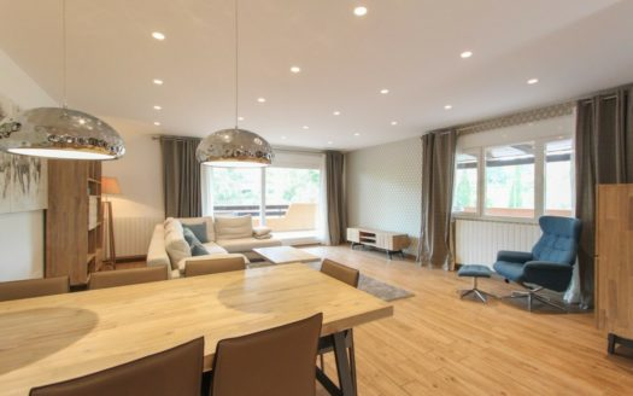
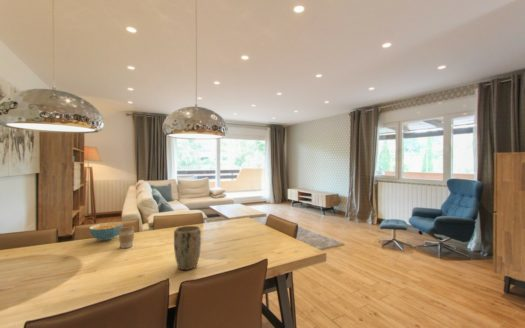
+ cereal bowl (106, 232)
+ plant pot (187, 247)
+ coffee cup (126, 236)
